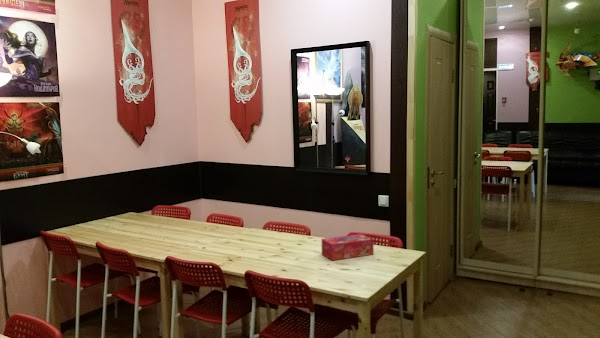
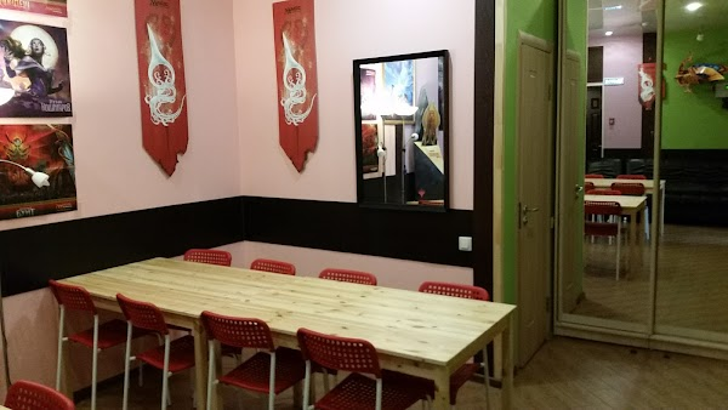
- tissue box (347, 246)
